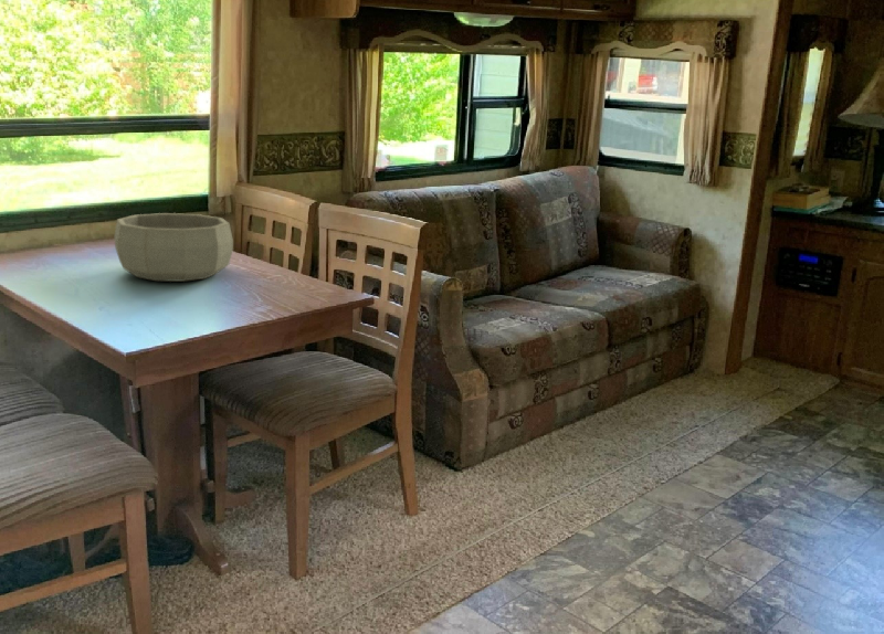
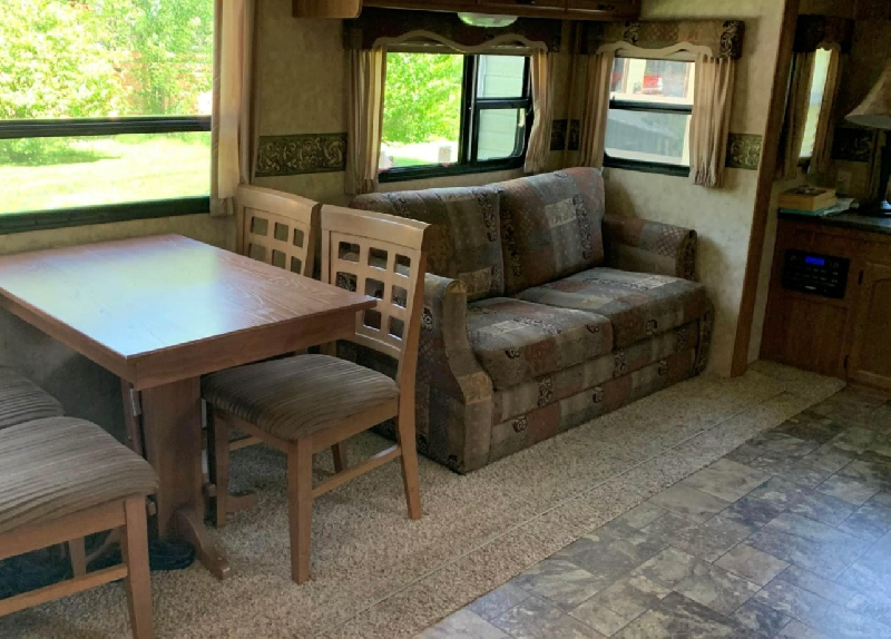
- decorative bowl (173, 246)
